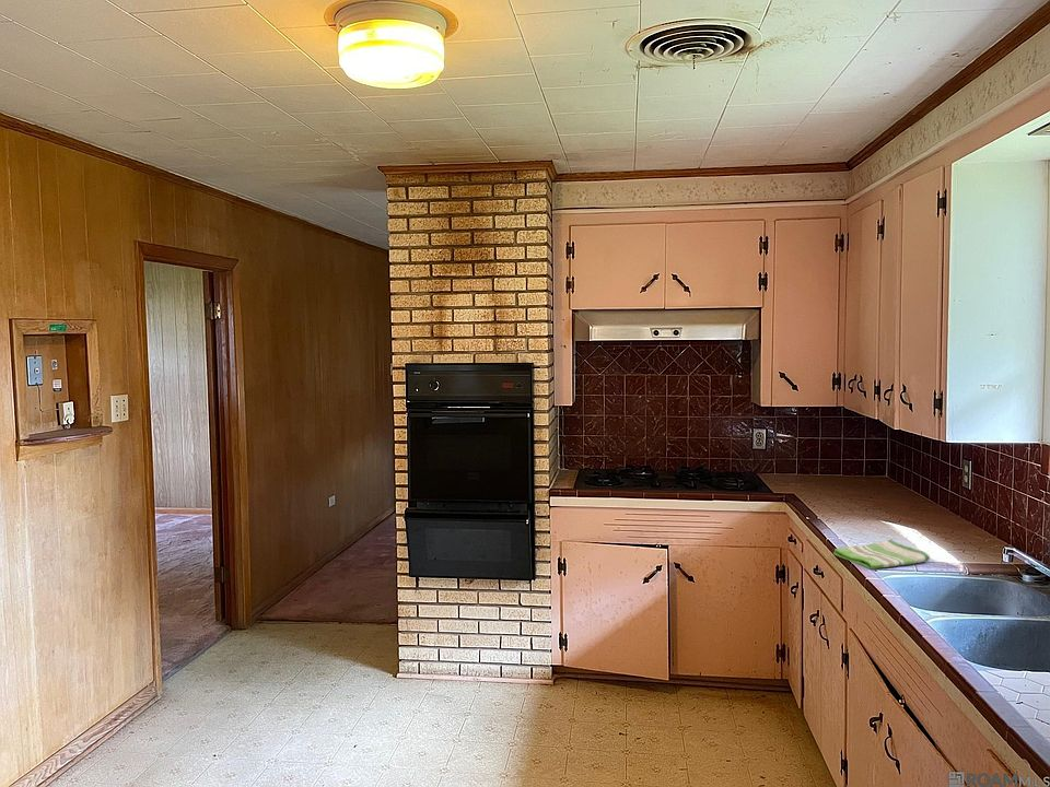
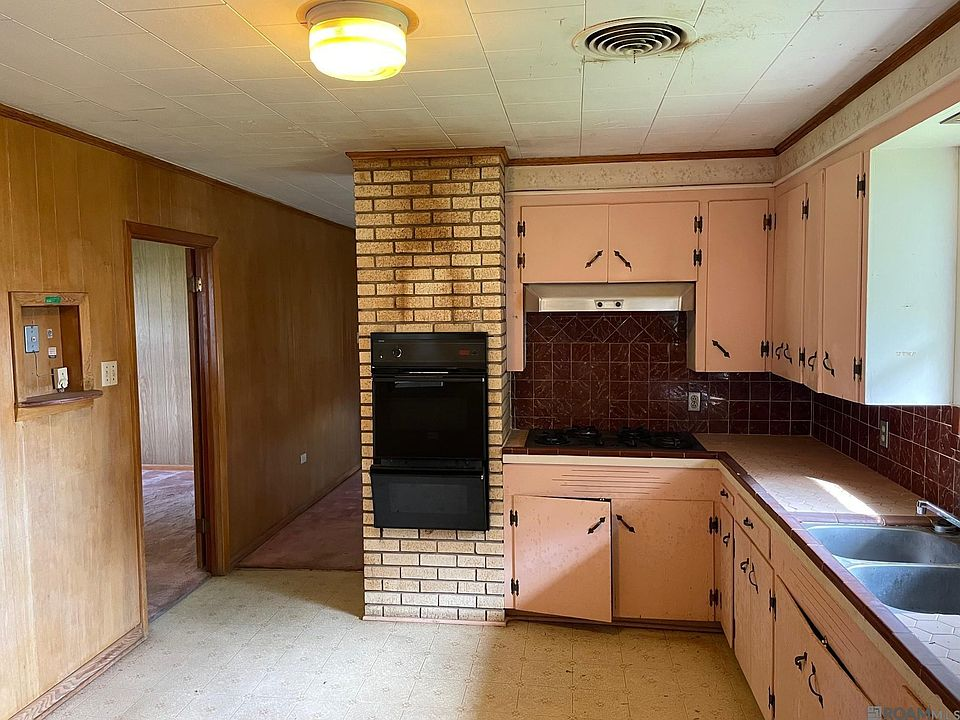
- dish towel (880, 553)
